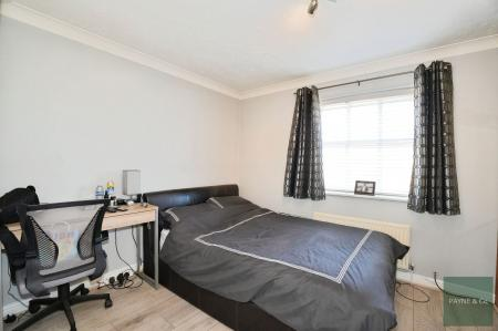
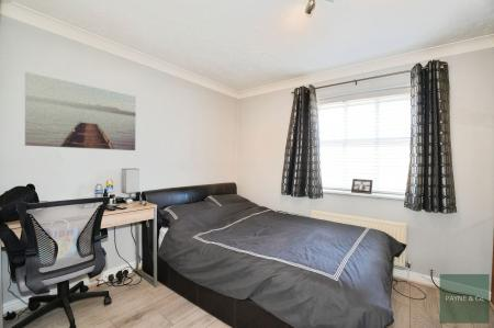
+ wall art (88, 116)
